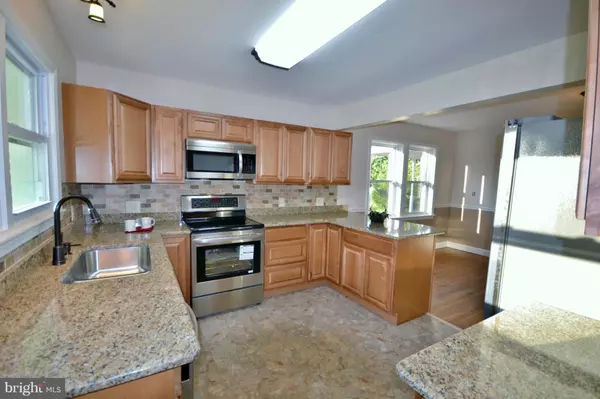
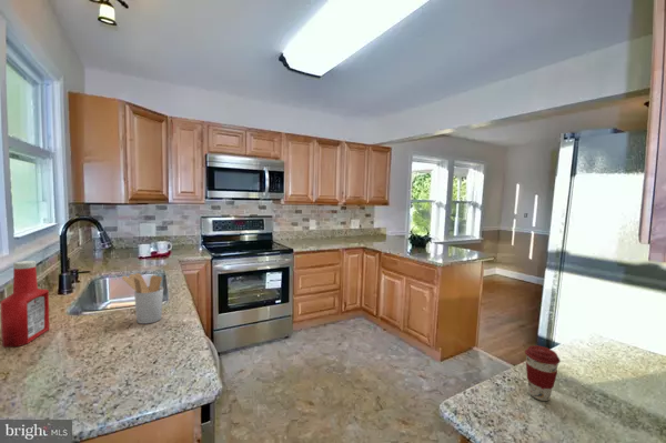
+ coffee cup (541, 373)
+ utensil holder (143, 296)
+ soap bottle (26, 300)
